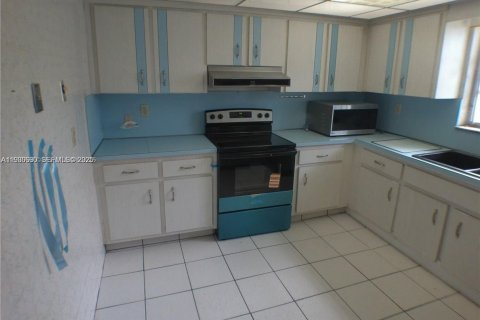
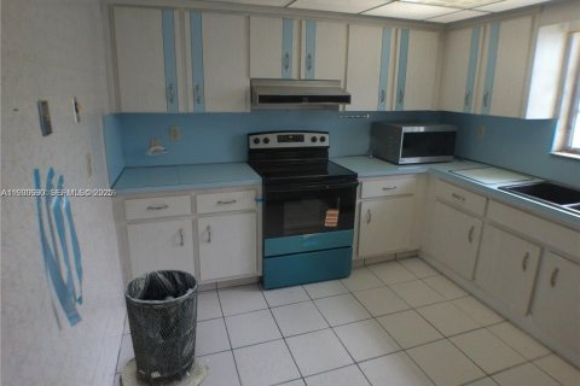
+ trash can (162, 327)
